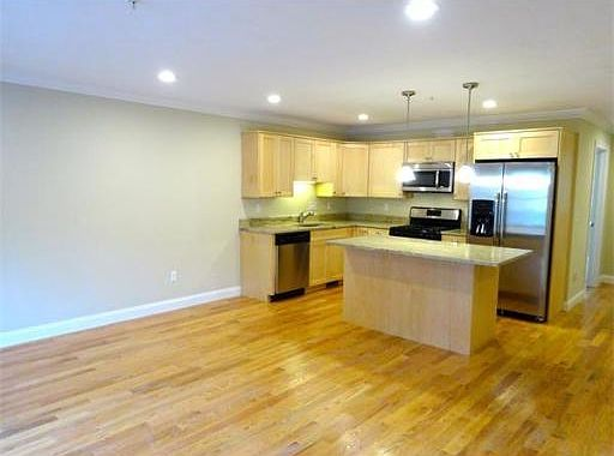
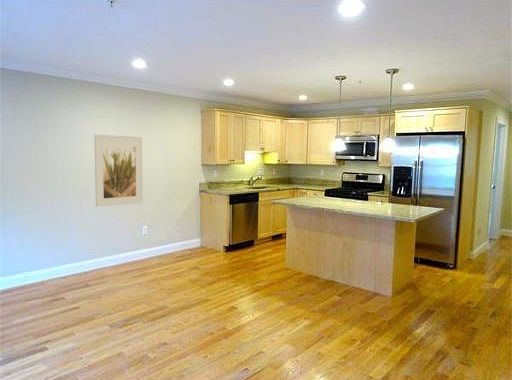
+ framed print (119, 170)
